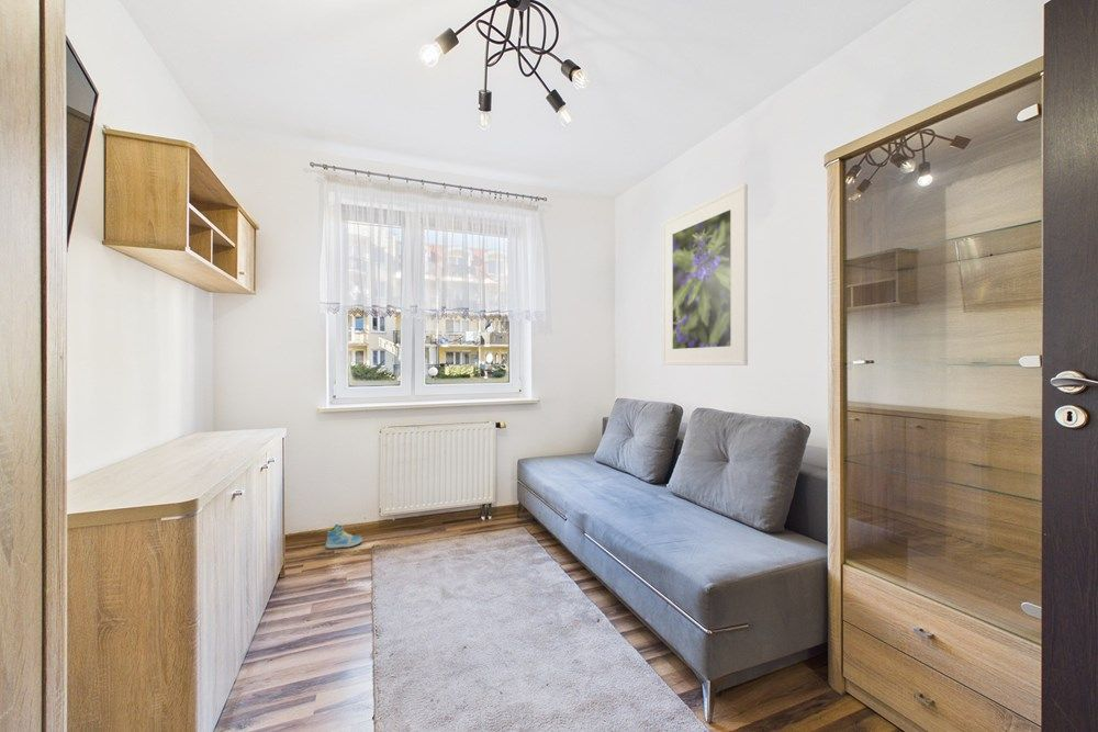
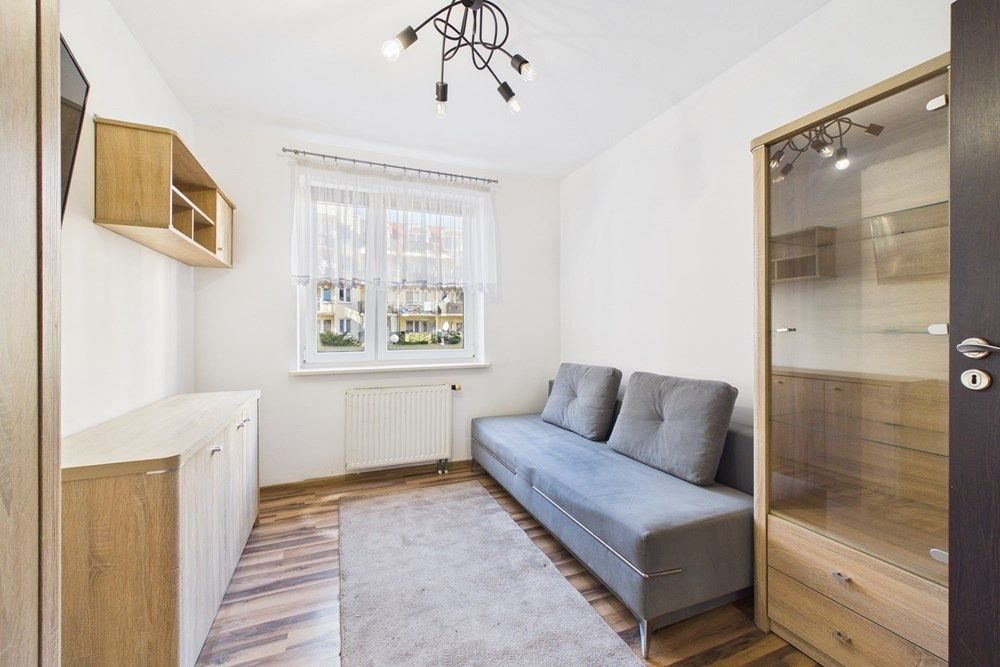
- sneaker (344, 534)
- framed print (699, 285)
